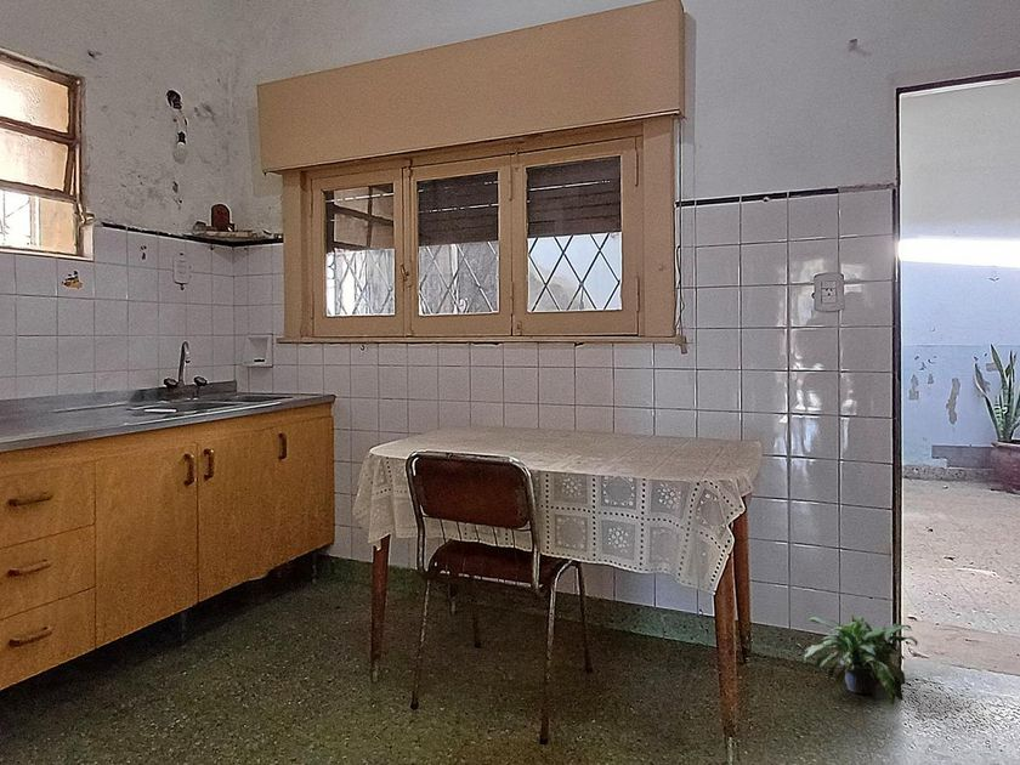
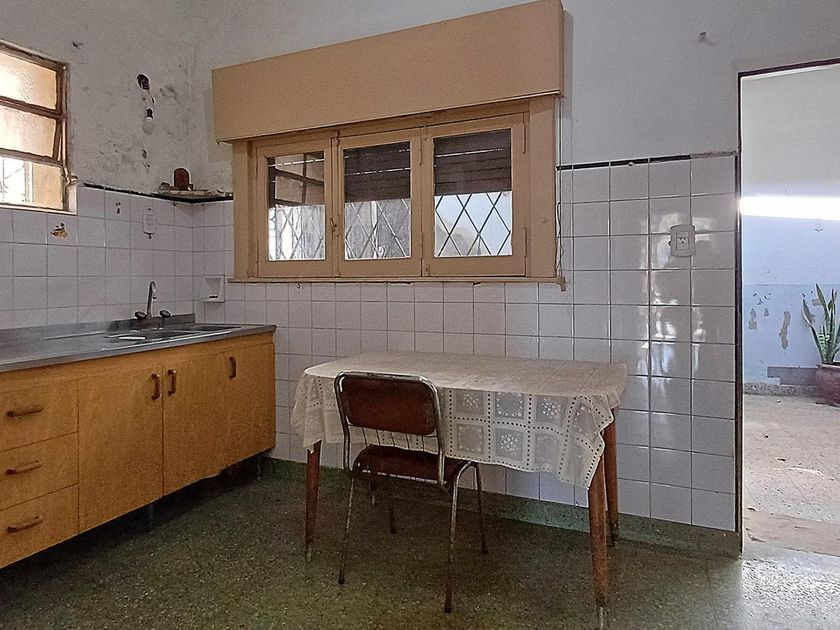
- potted plant (857, 651)
